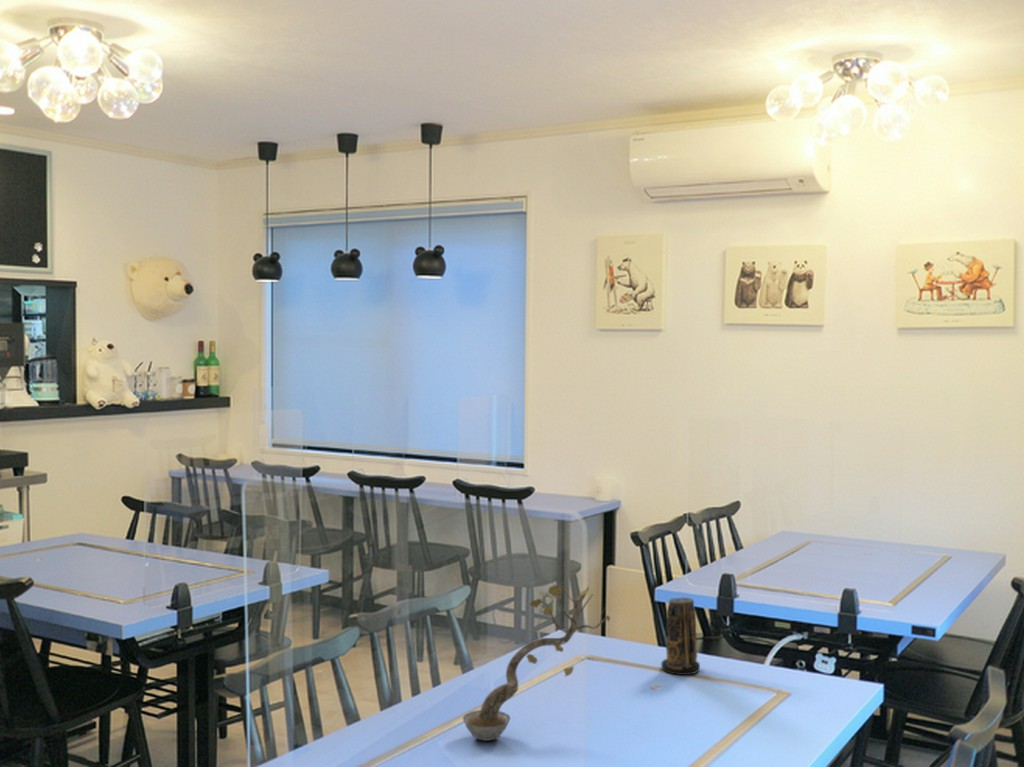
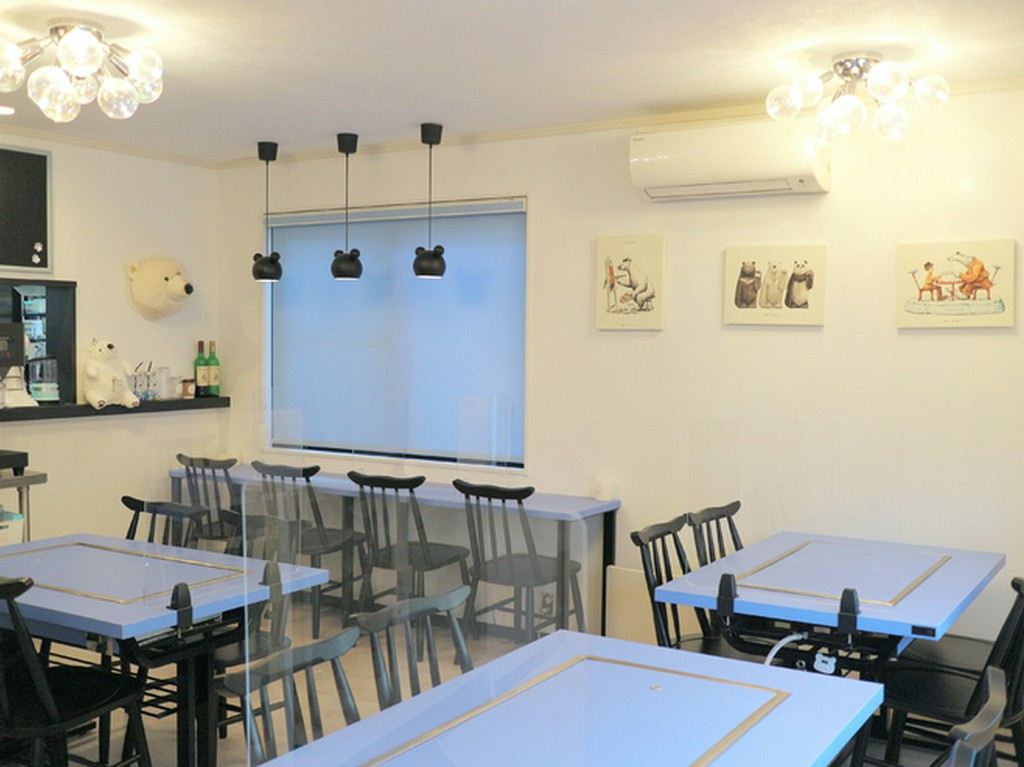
- plant (546, 645)
- candle (680, 633)
